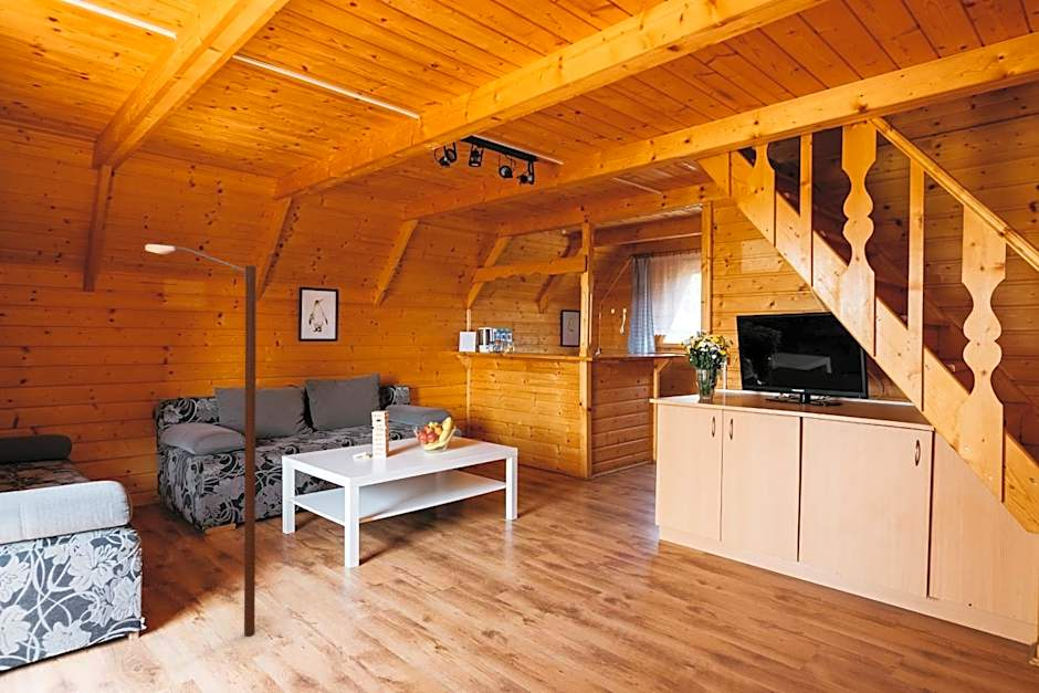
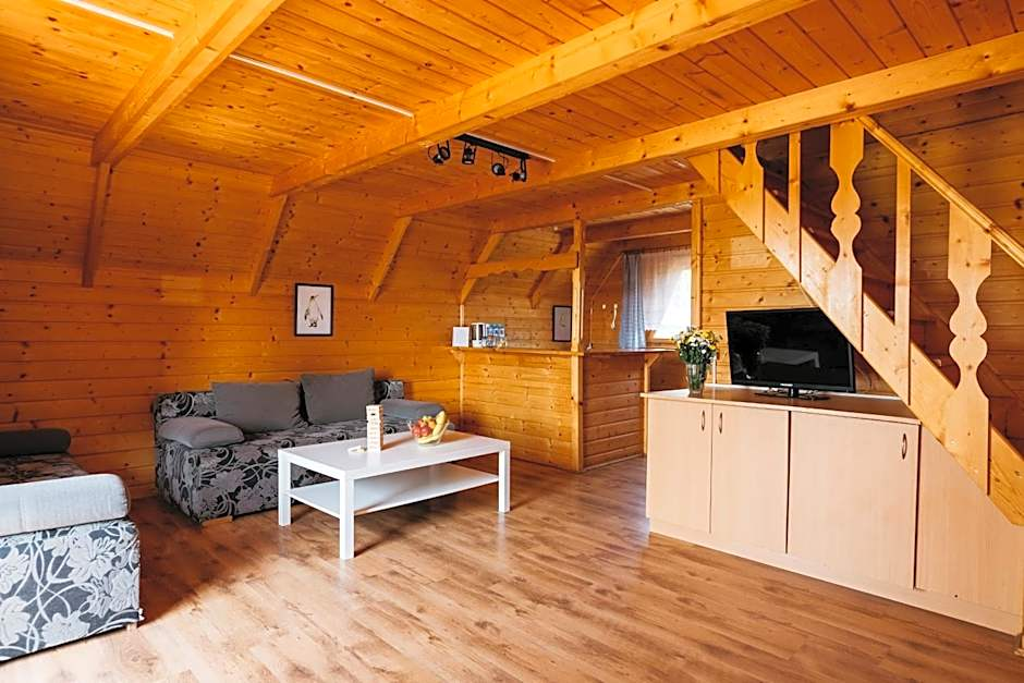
- street lamp (245, 441)
